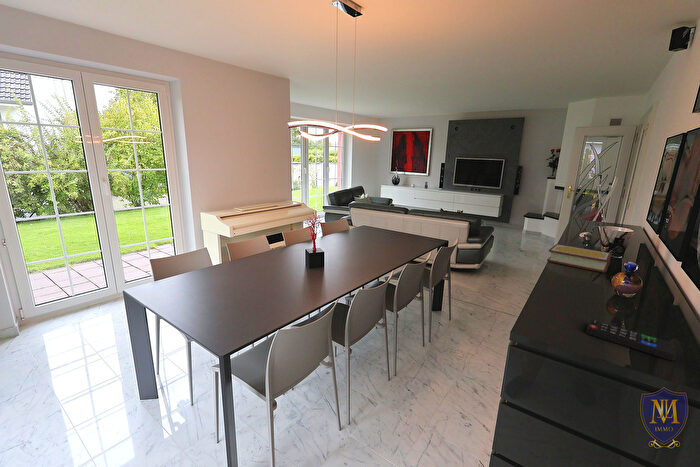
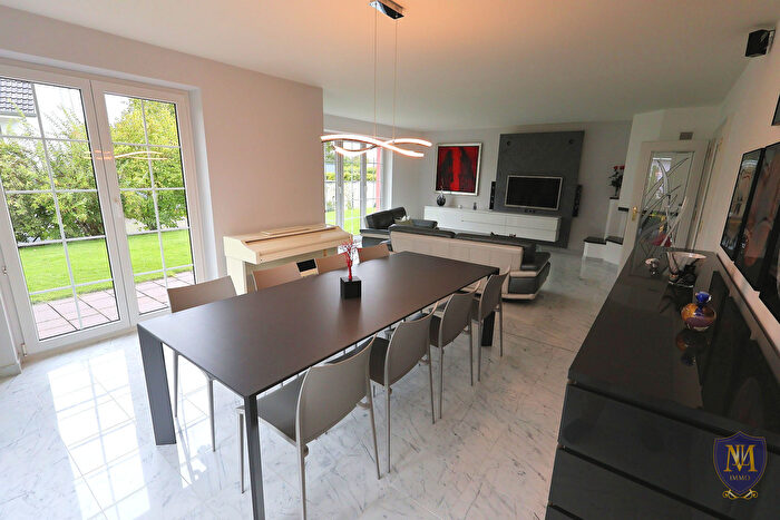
- remote control (628, 337)
- book (578, 257)
